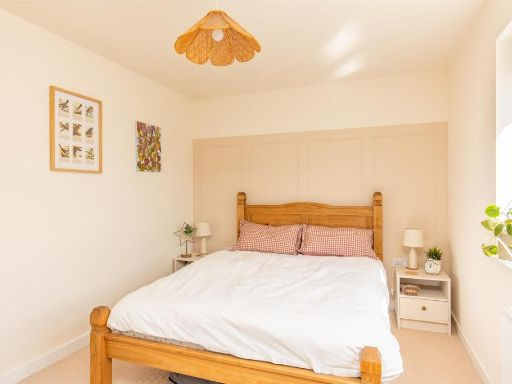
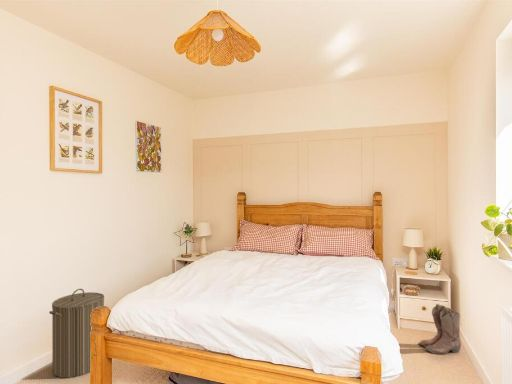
+ boots (439, 327)
+ laundry hamper (79, 327)
